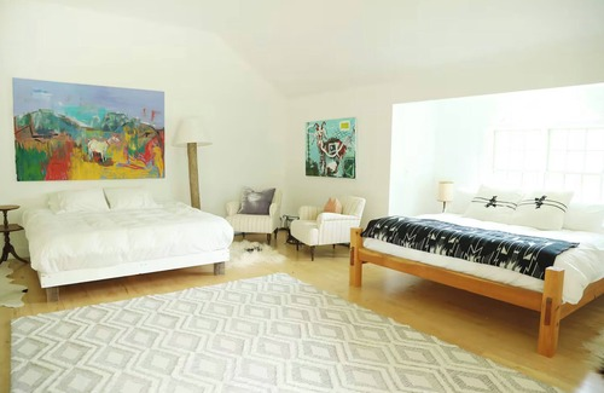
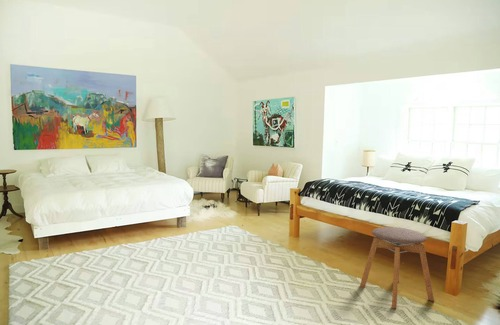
+ stool (397, 262)
